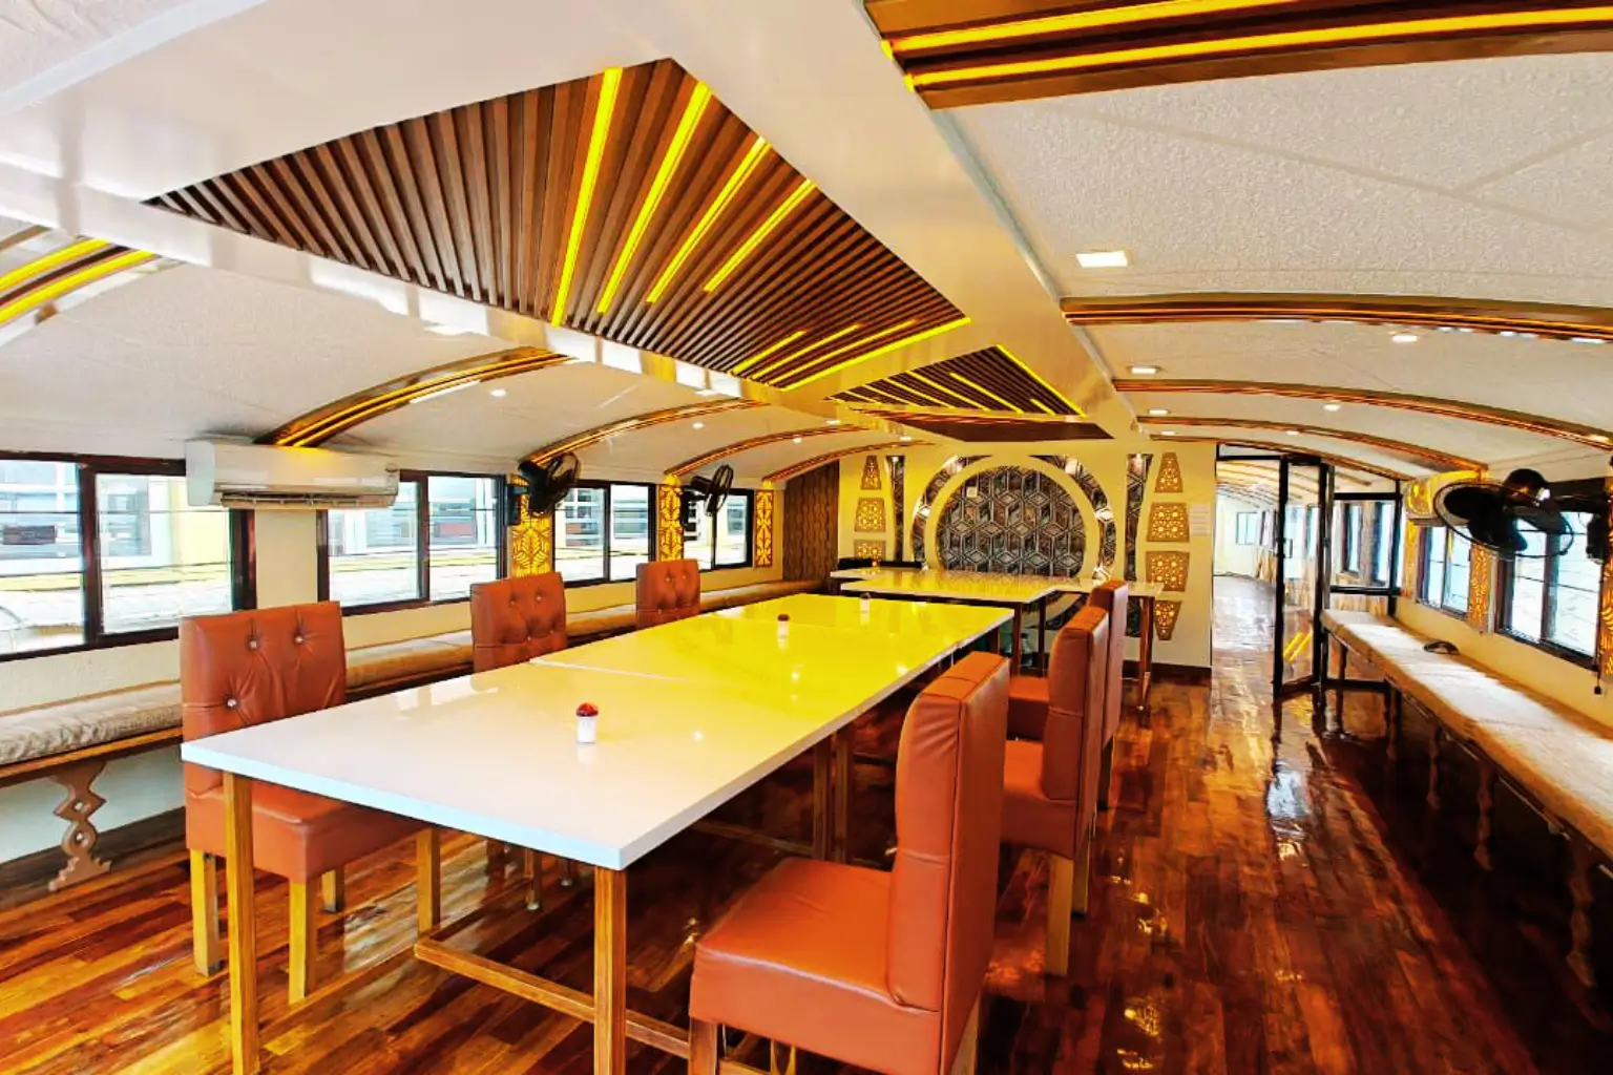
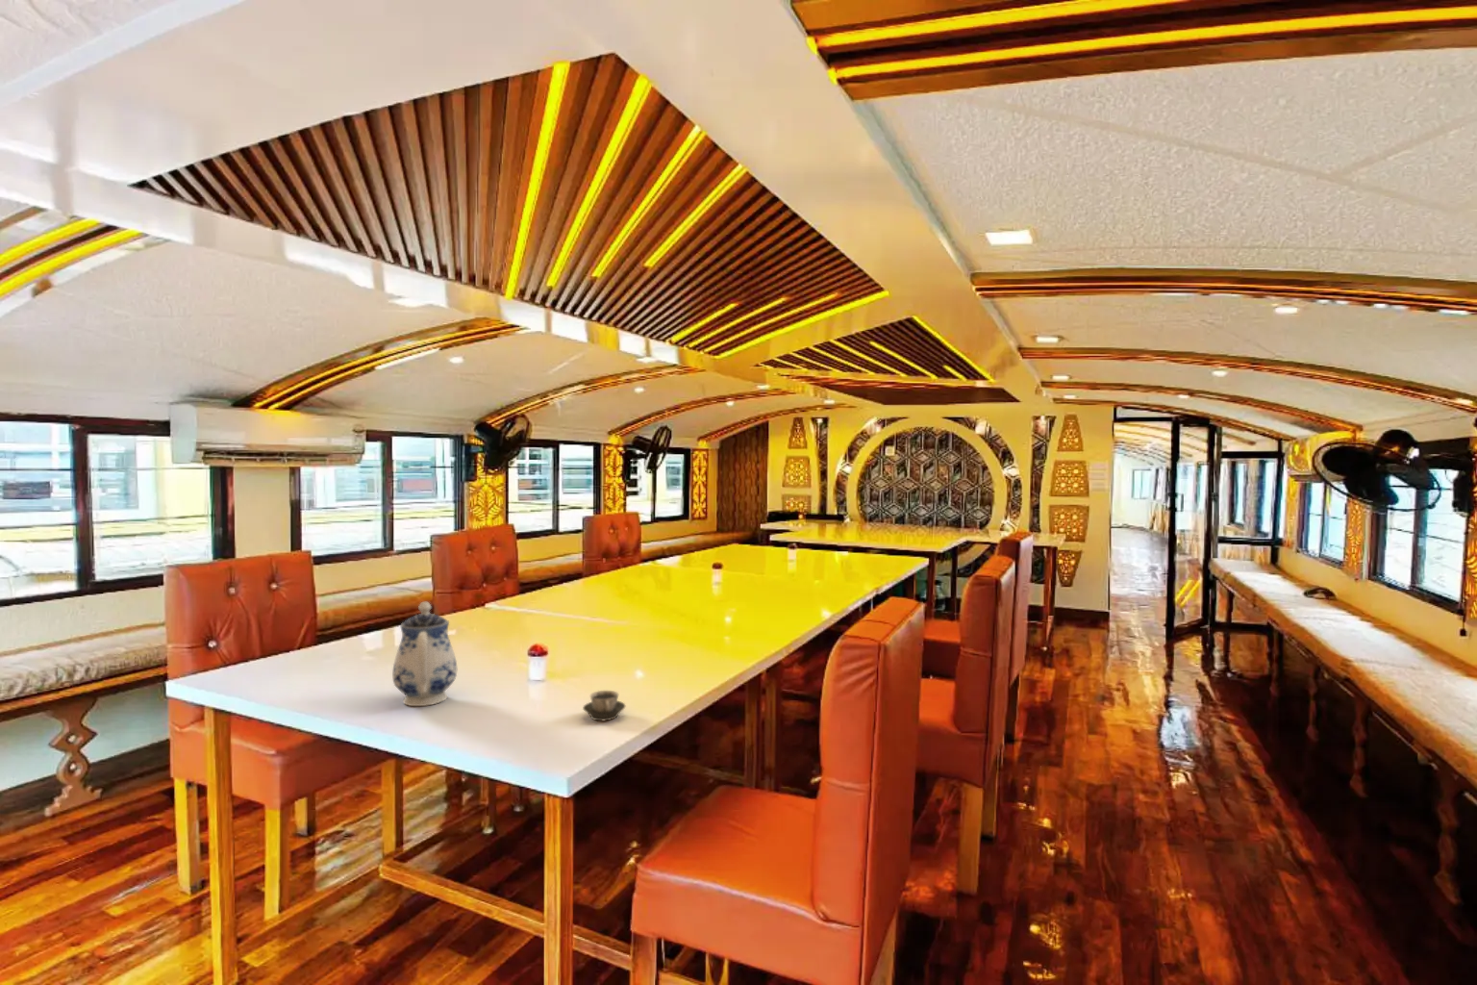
+ teapot (425, 651)
+ cup (604, 705)
